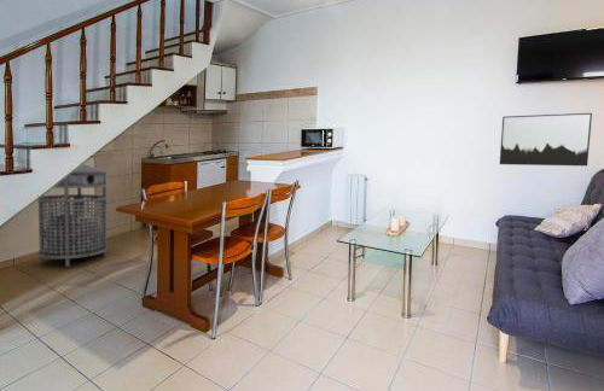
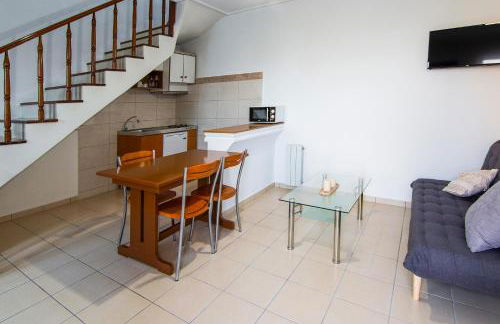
- wall art (542, 140)
- trash can (72, 210)
